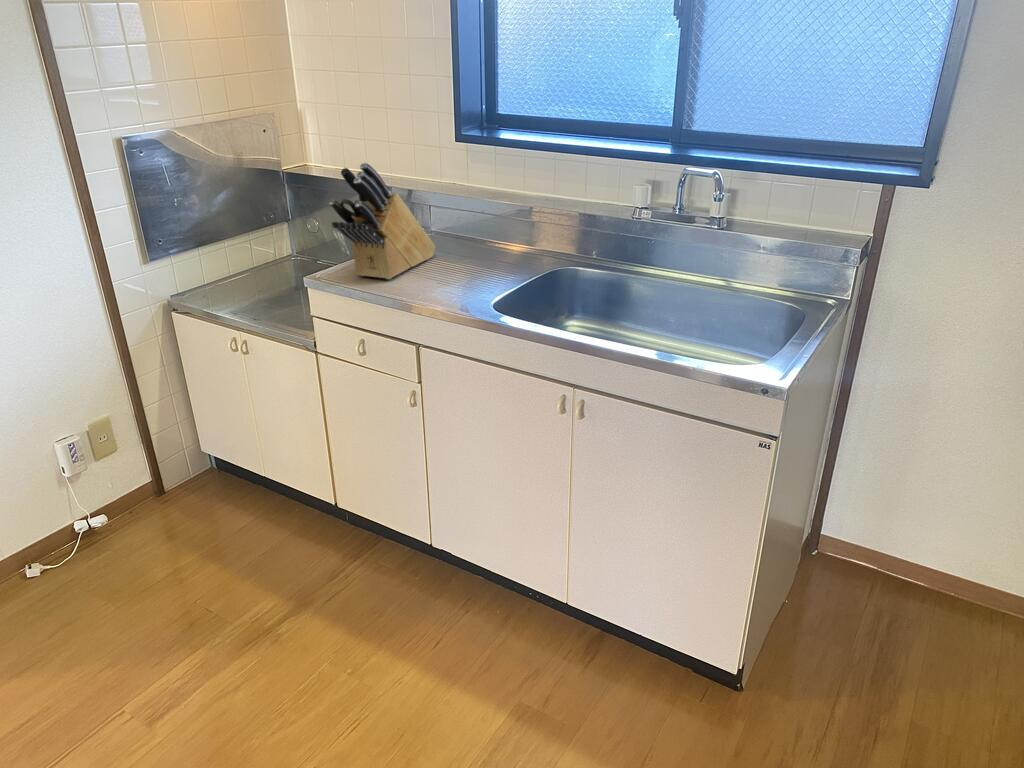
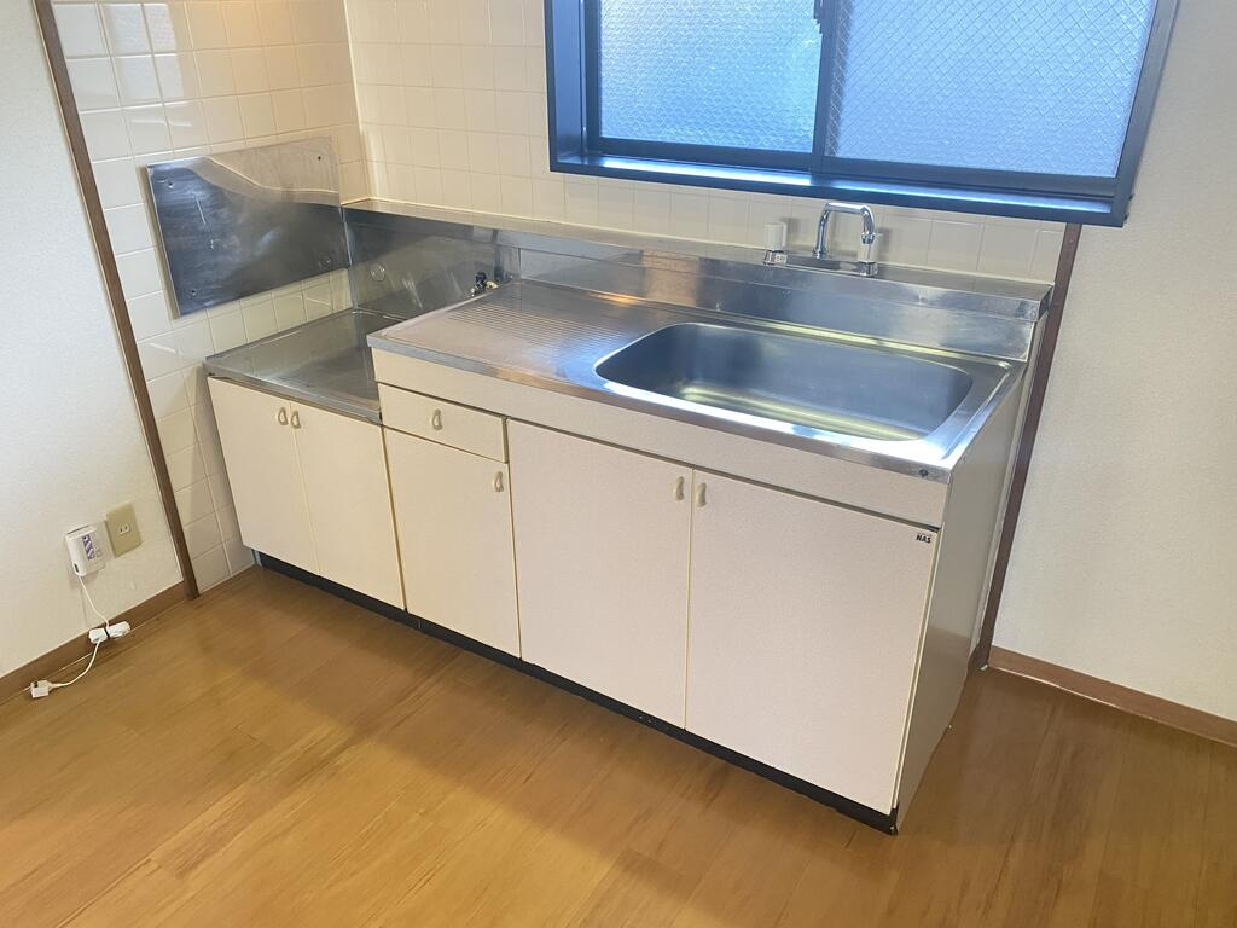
- knife block (384, 215)
